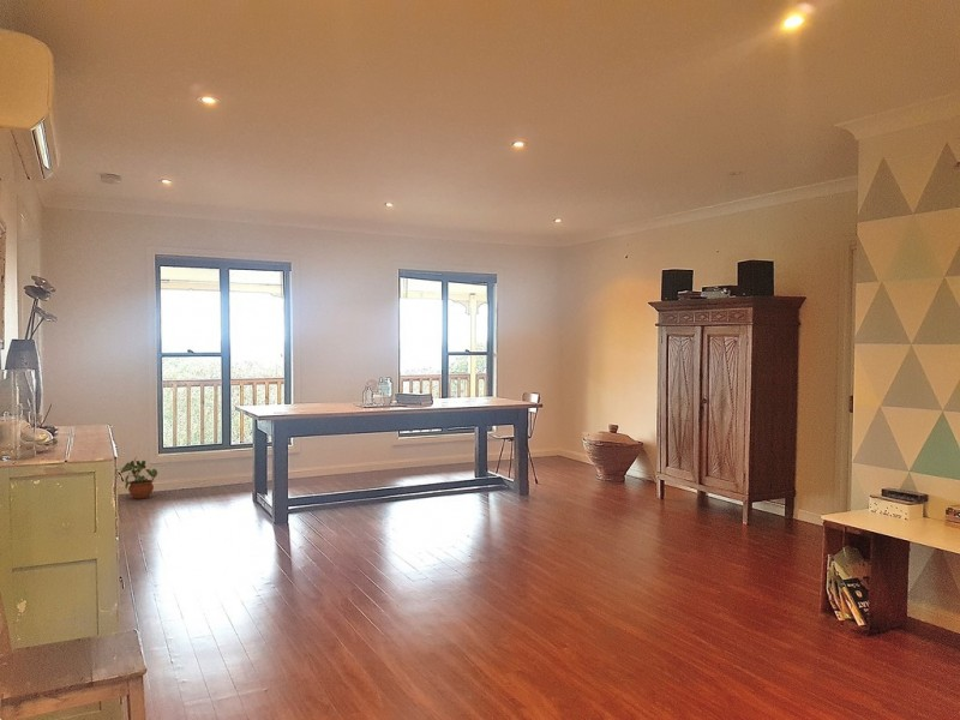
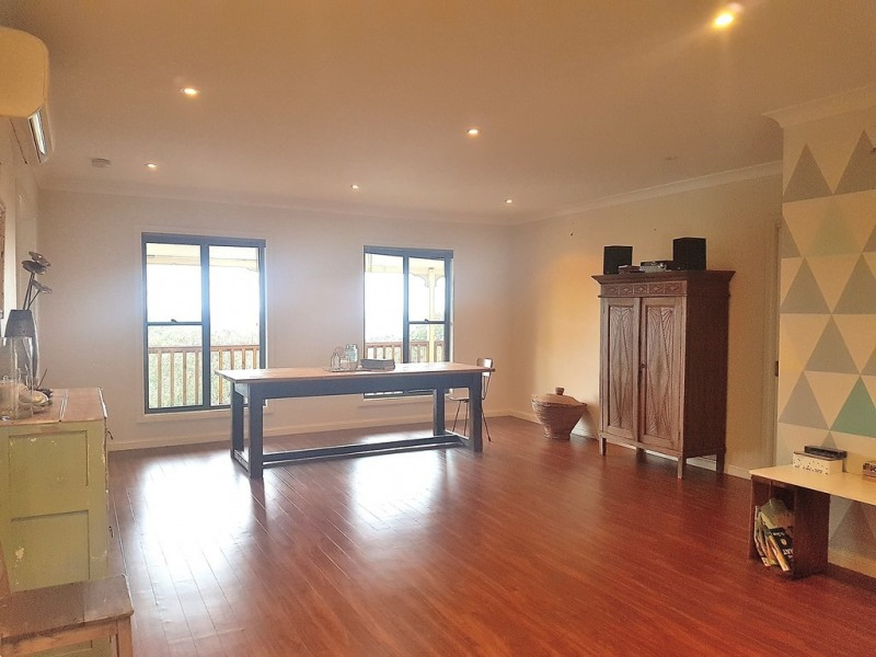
- potted plant (138, 476)
